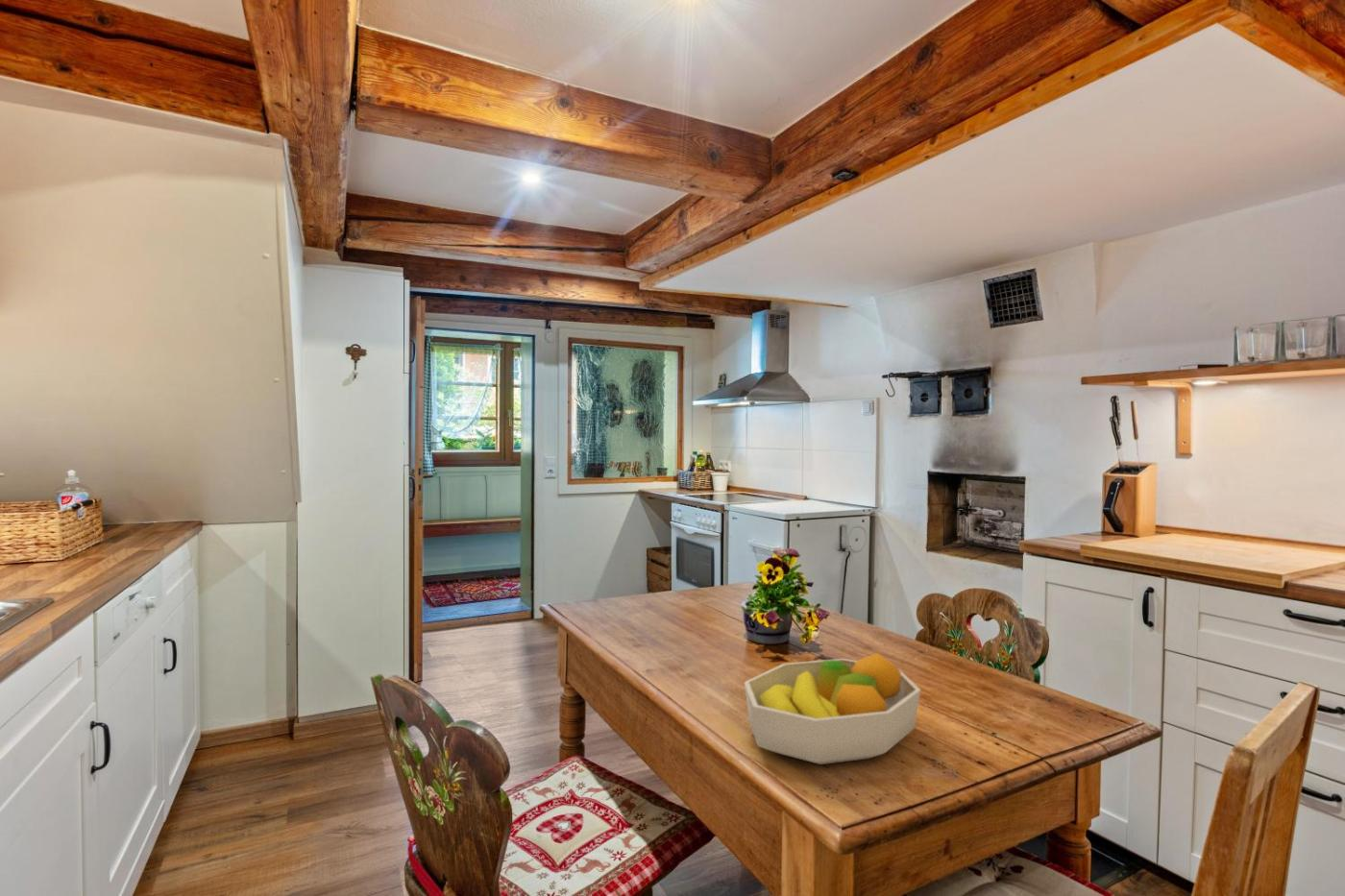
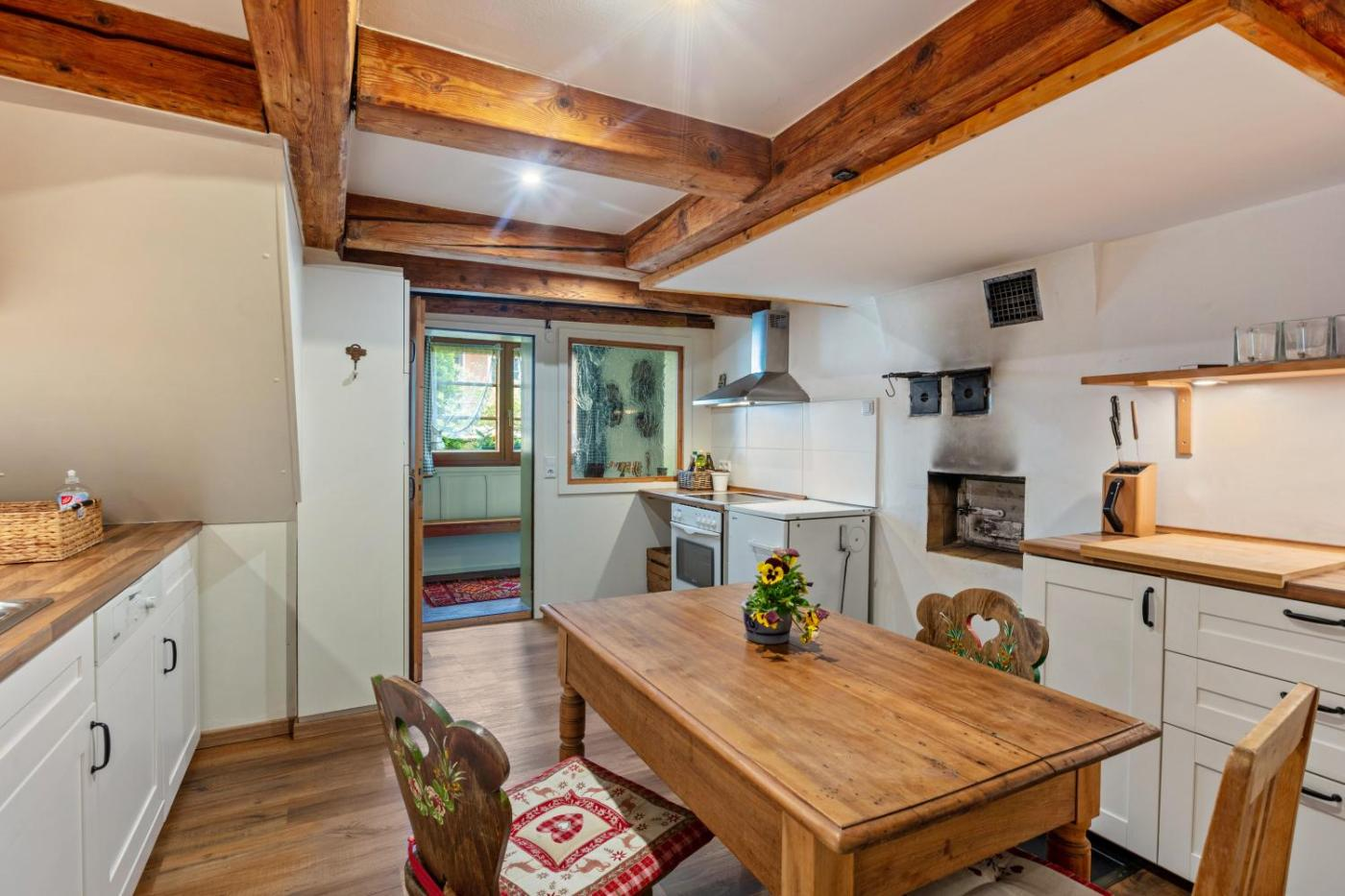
- fruit bowl (831, 699)
